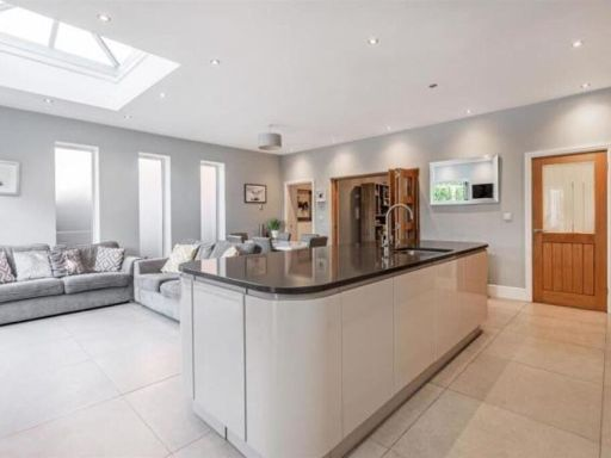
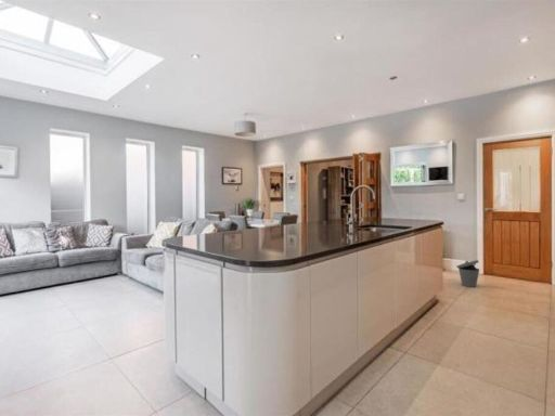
+ trash can (467, 272)
